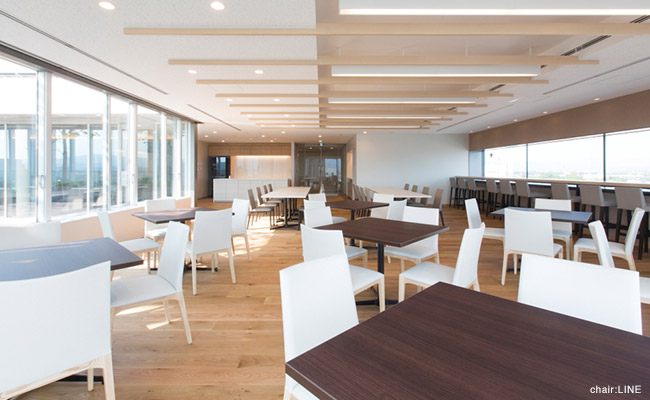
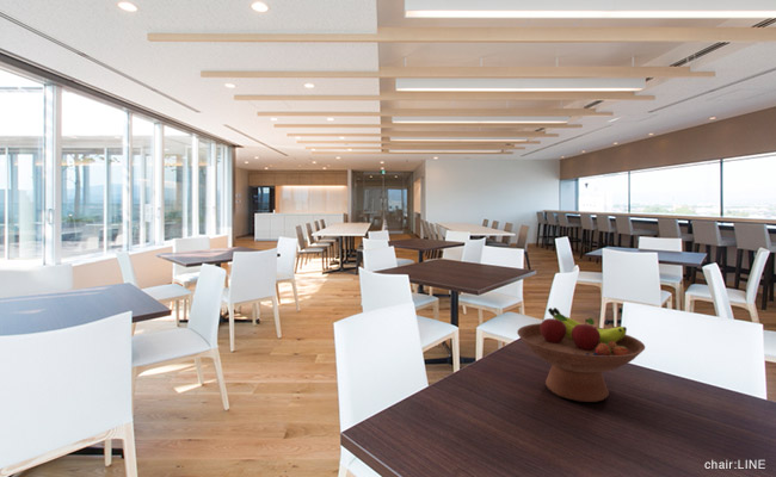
+ fruit bowl (575, 353)
